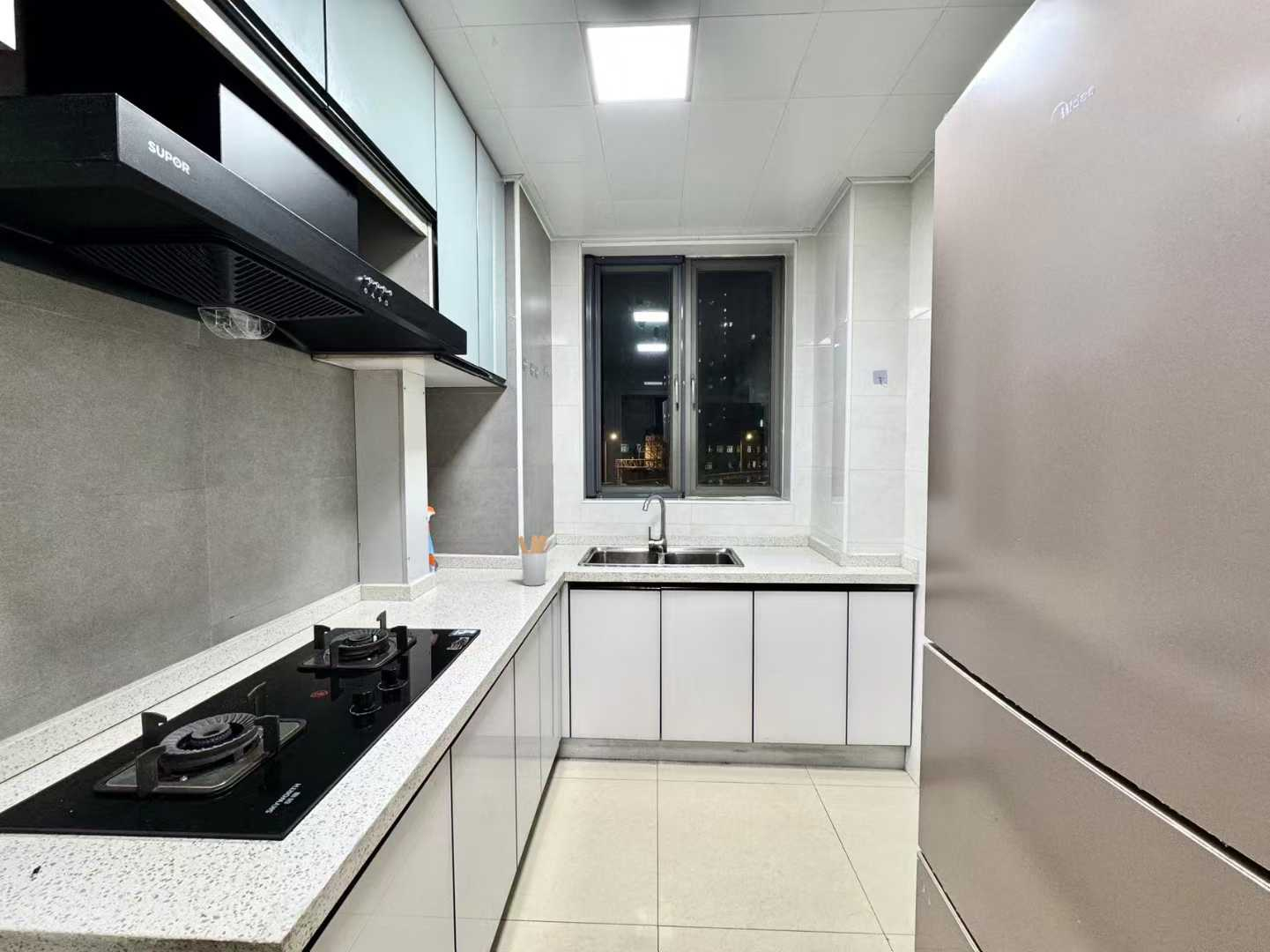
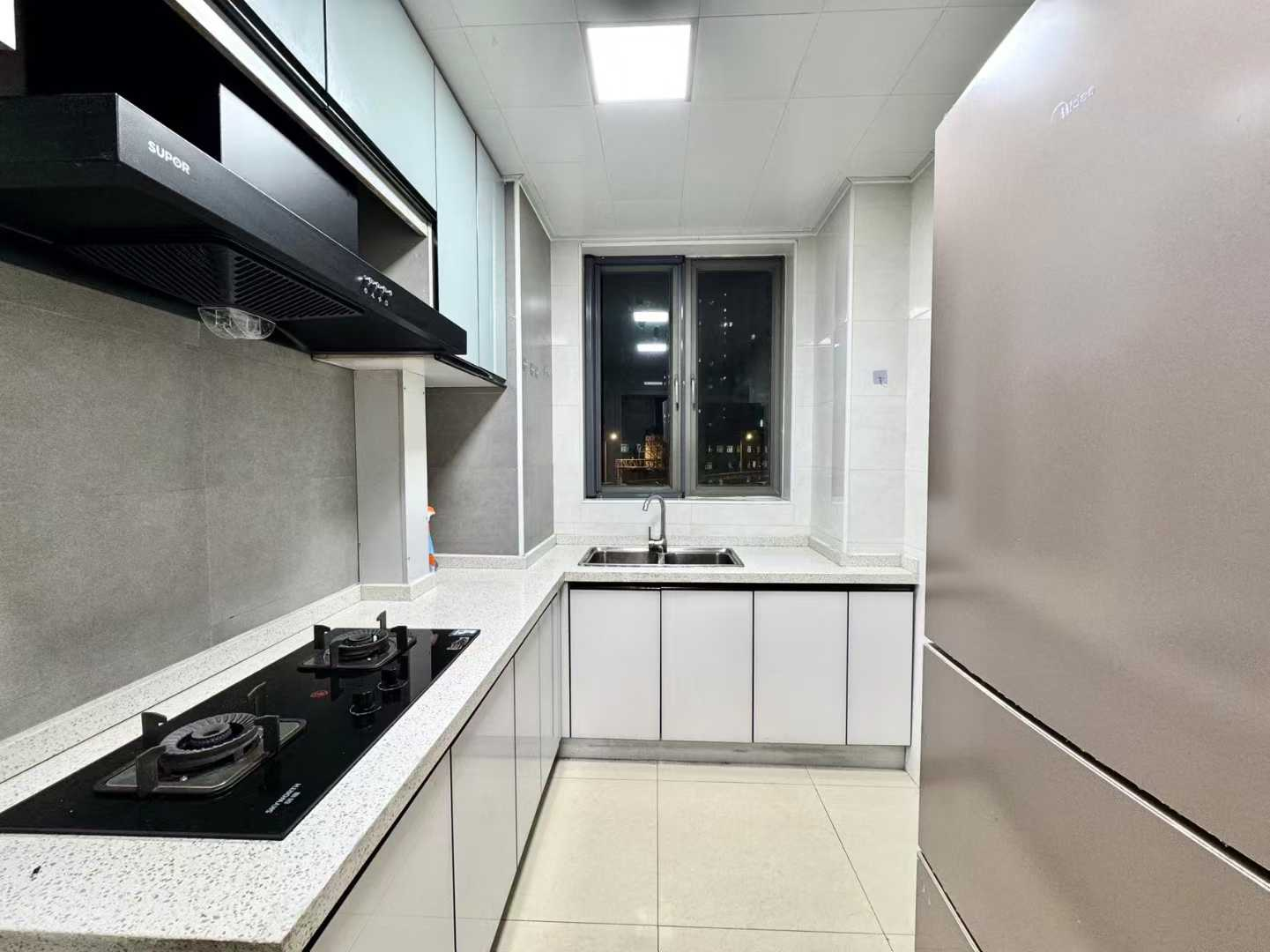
- utensil holder (536, 558)
